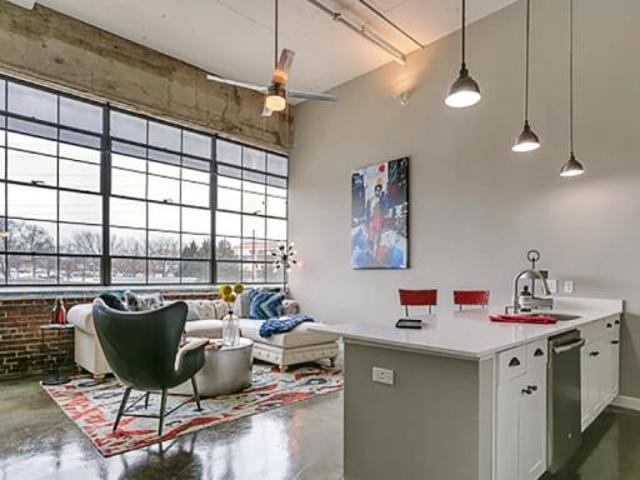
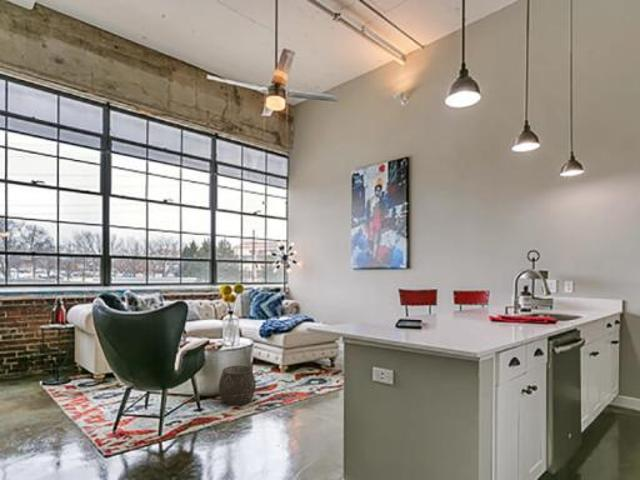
+ woven basket (237, 385)
